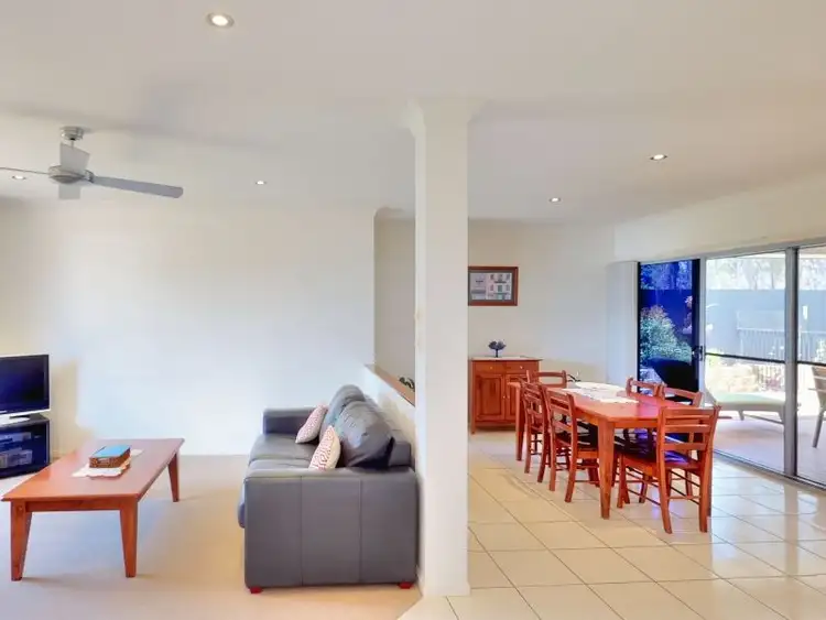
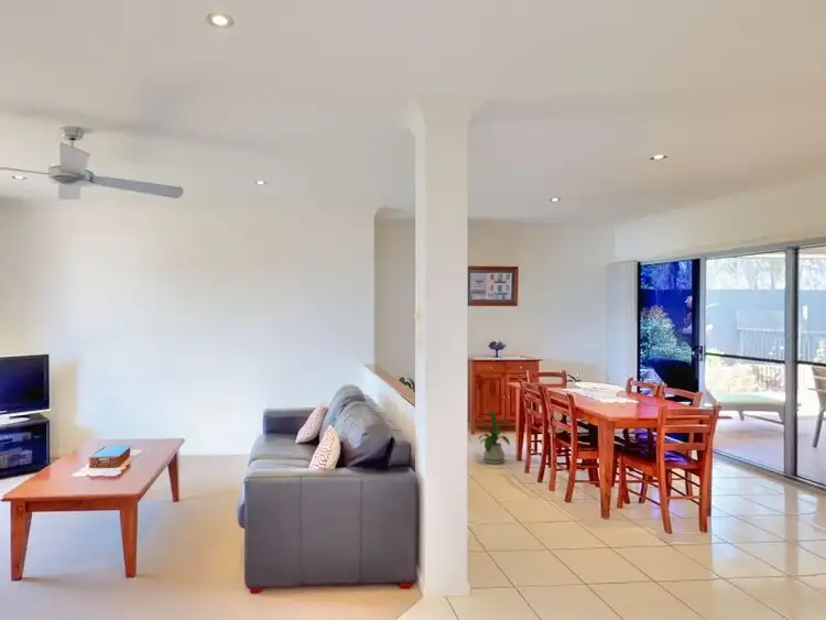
+ house plant (491, 438)
